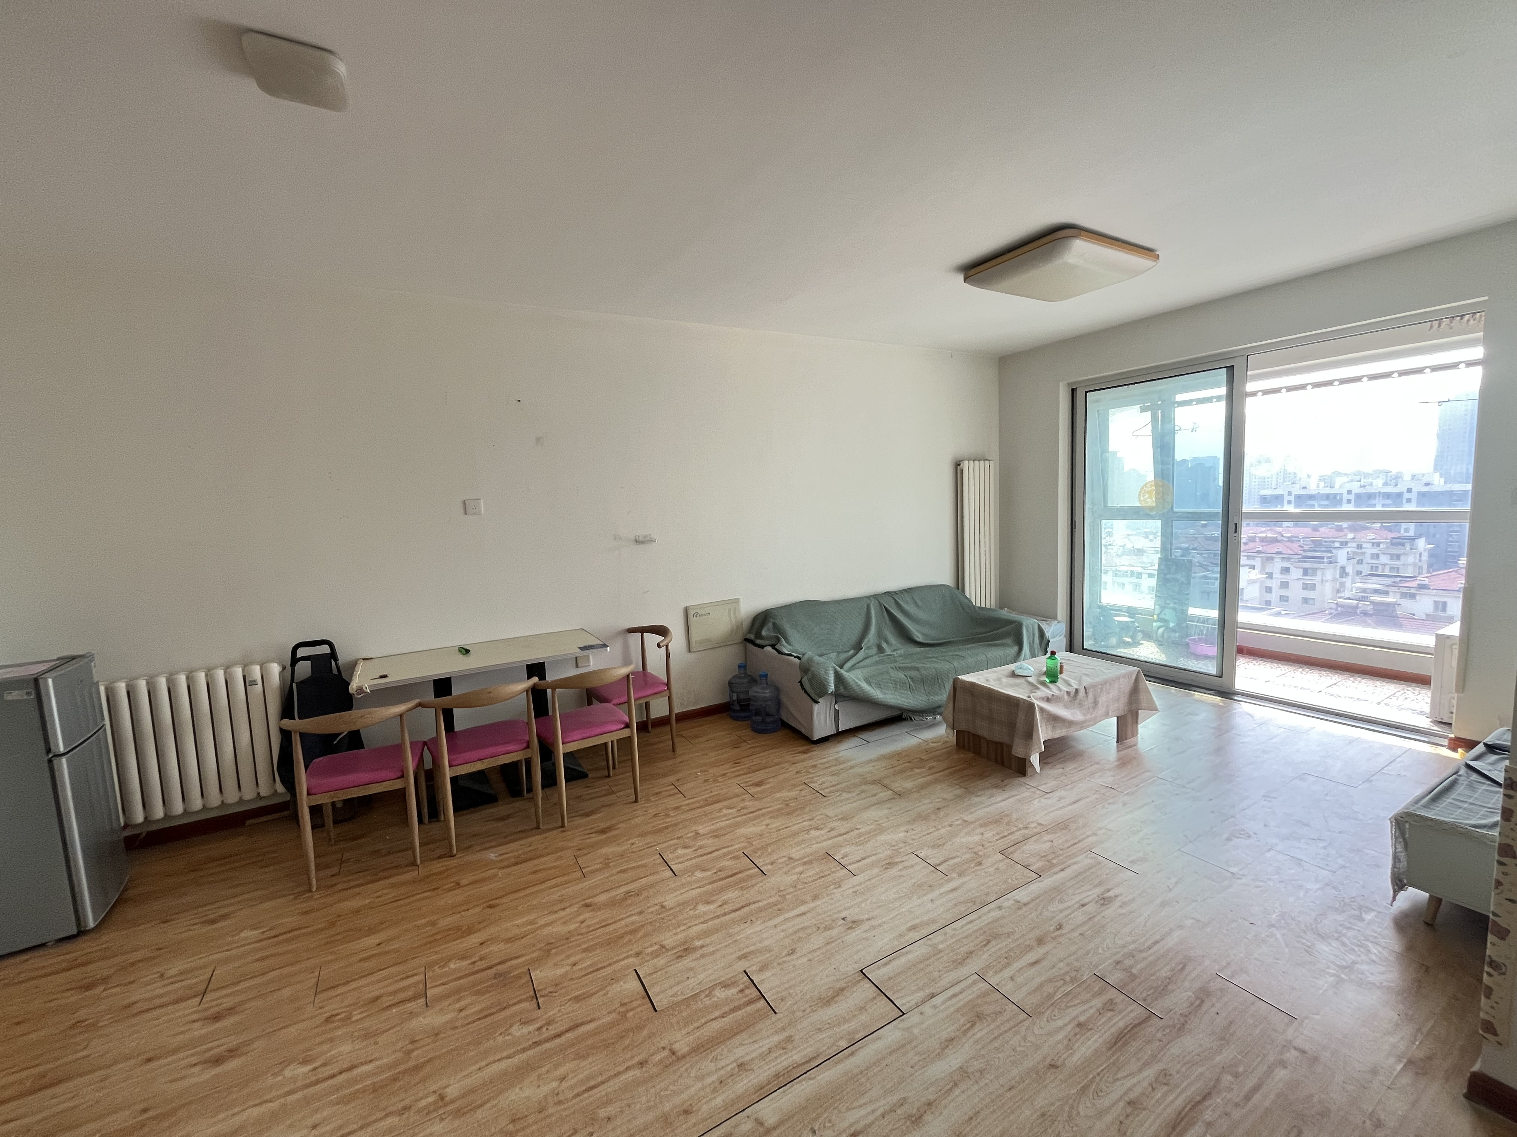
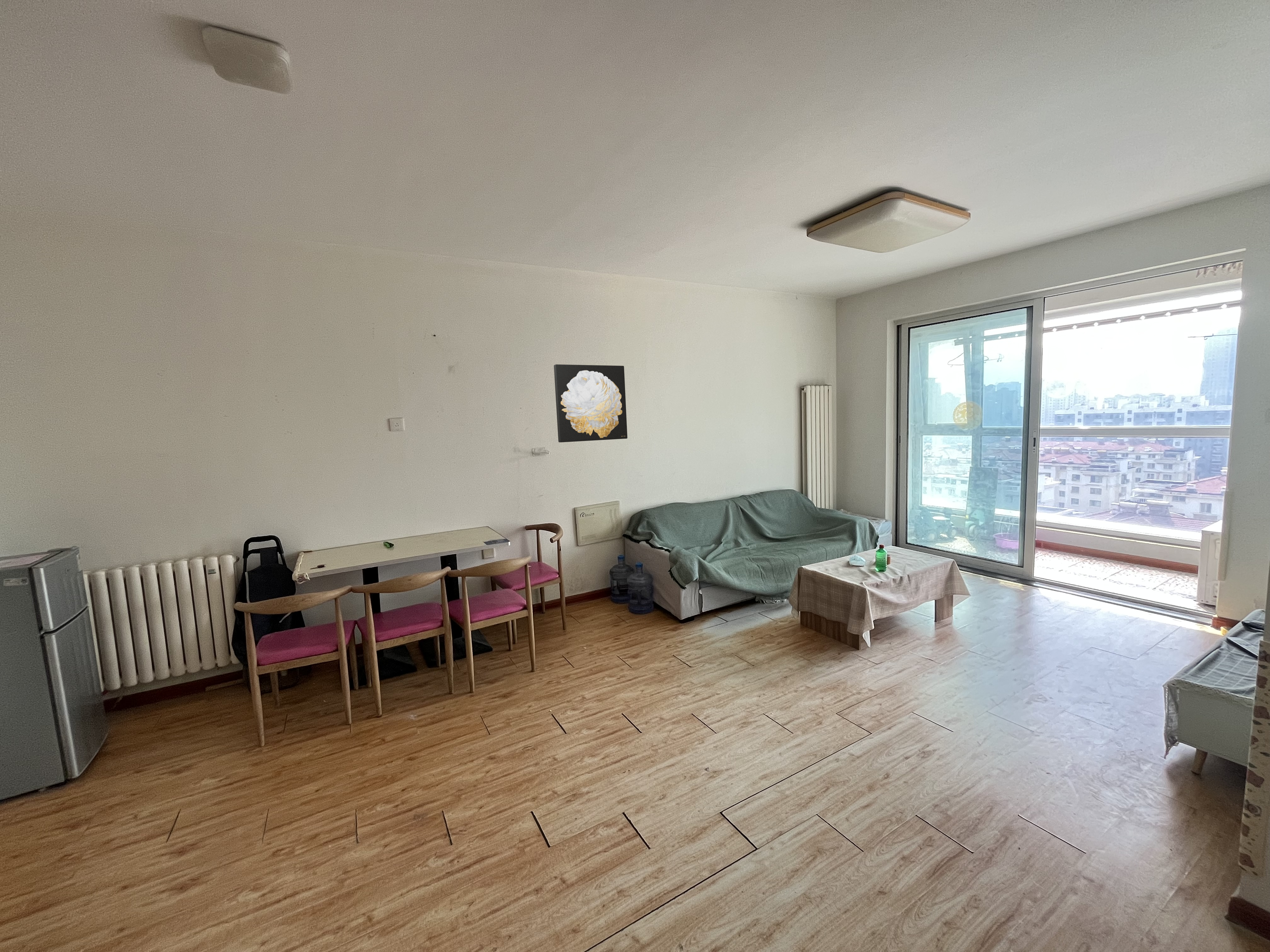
+ wall art (592, 403)
